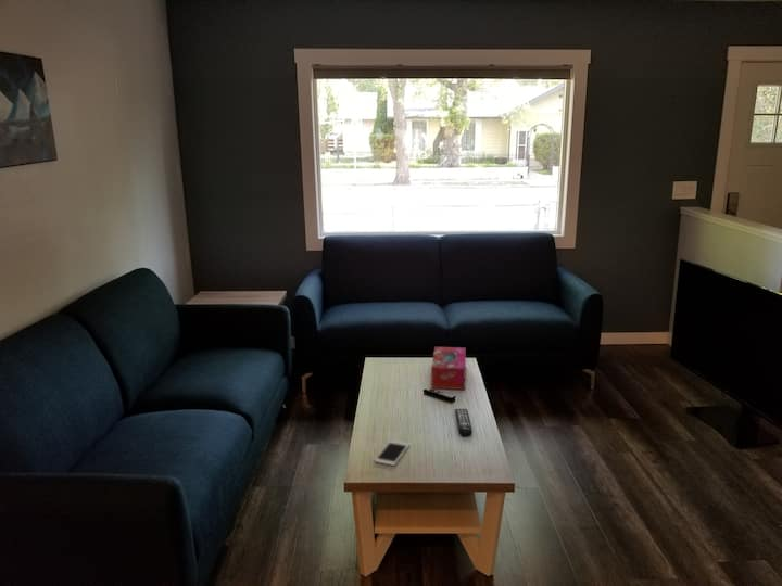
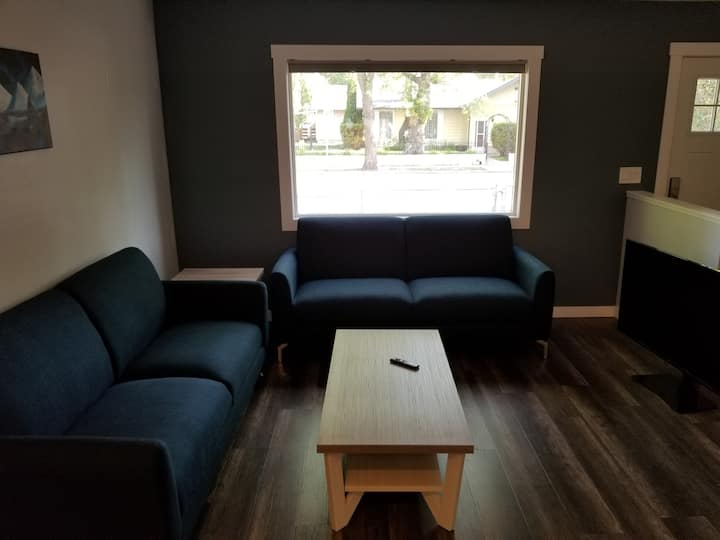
- cell phone (392, 451)
- remote control (463, 420)
- tissue box (449, 367)
